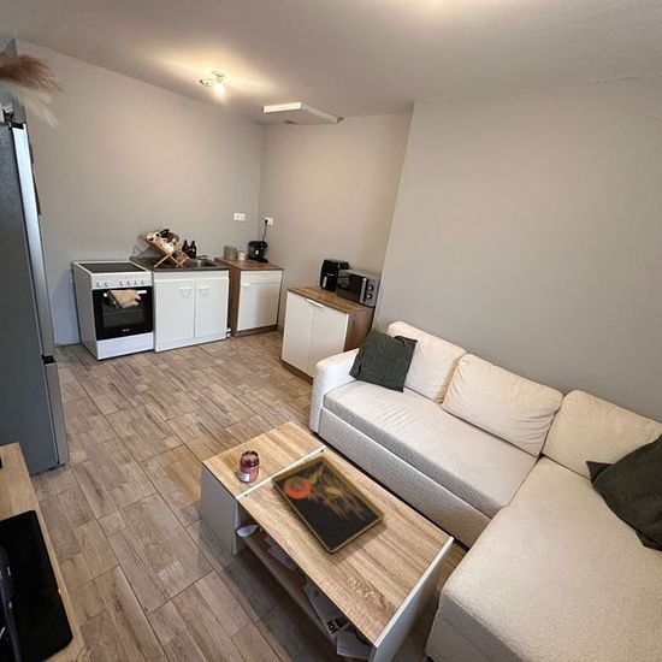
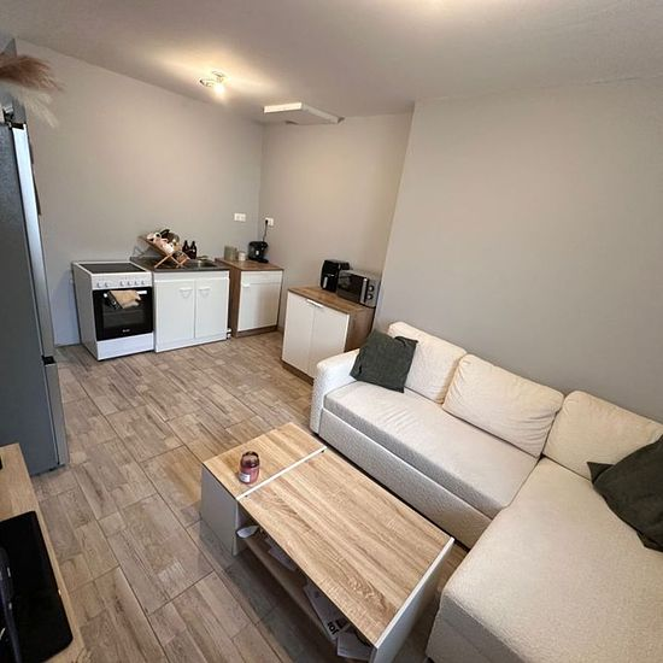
- decorative tray (325, 498)
